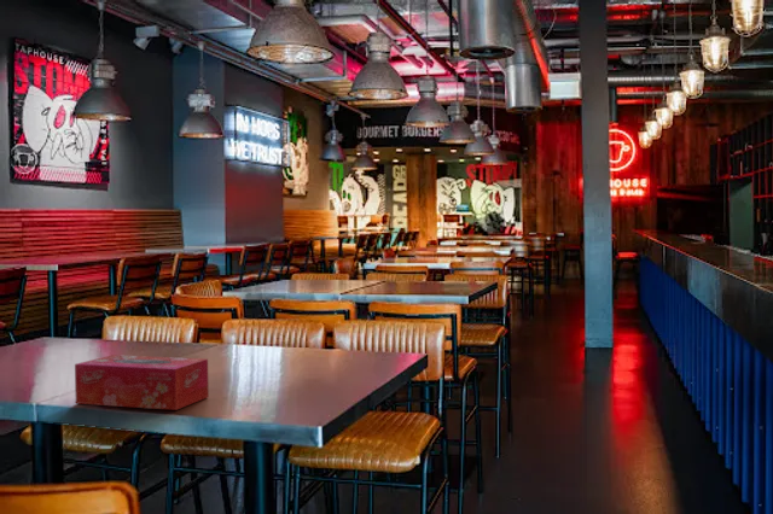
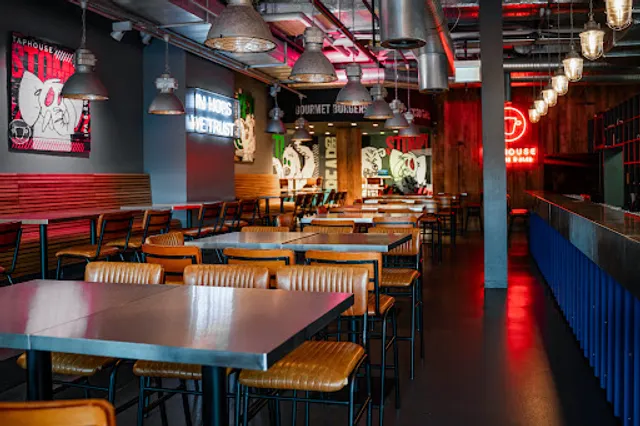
- tissue box (143, 380)
